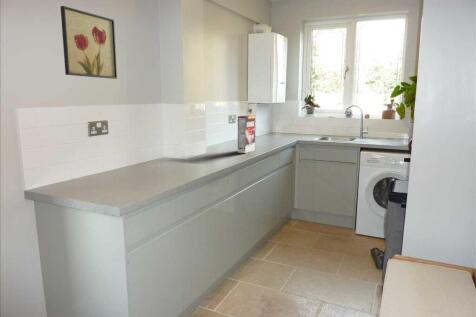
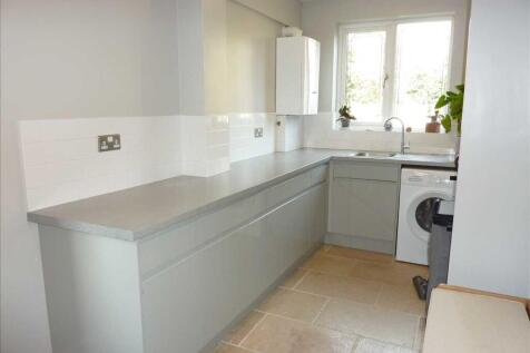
- wall art (90, 45)
- cereal box (246, 133)
